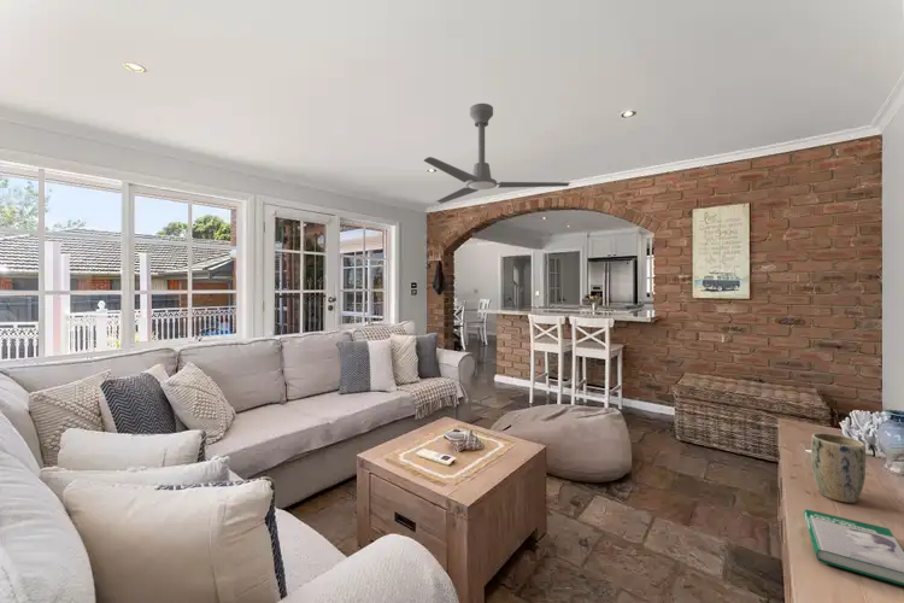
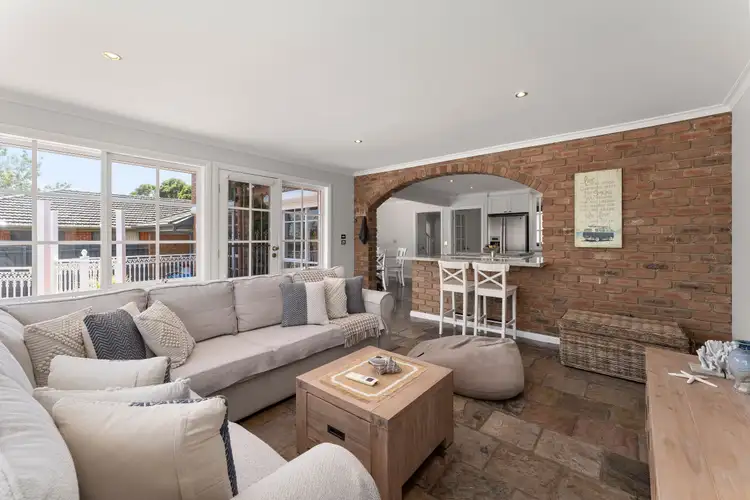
- plant pot (837, 467)
- ceiling fan (483, 146)
- book (853, 543)
